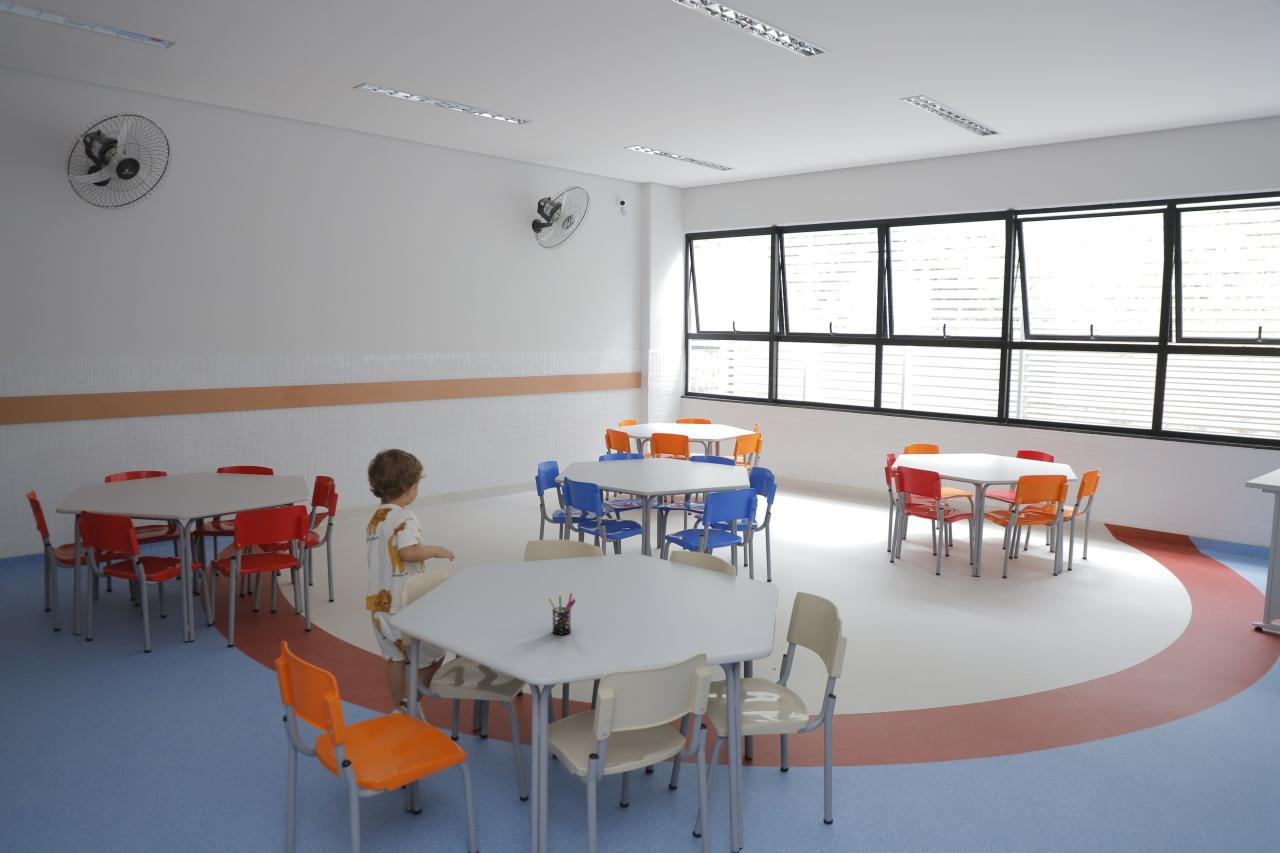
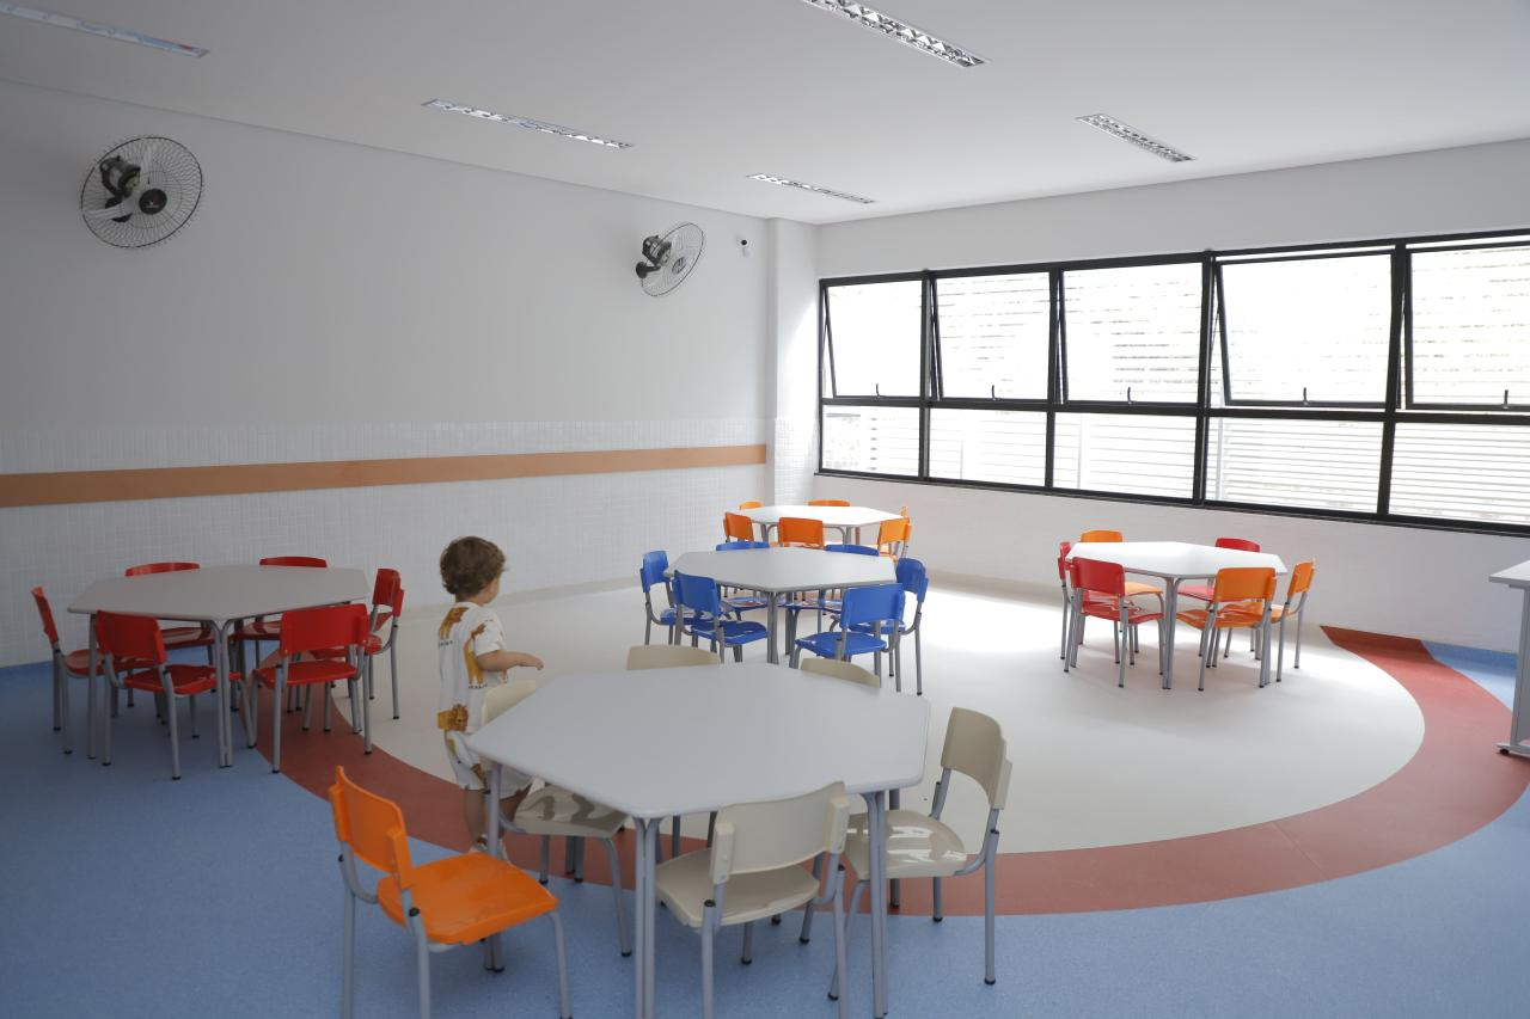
- pen holder (562, 612)
